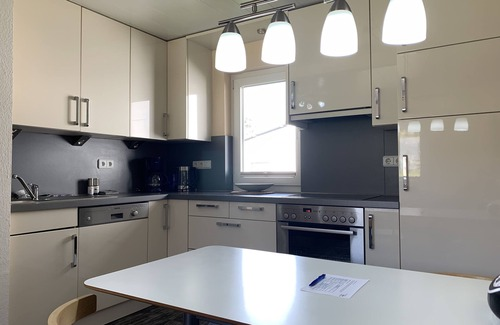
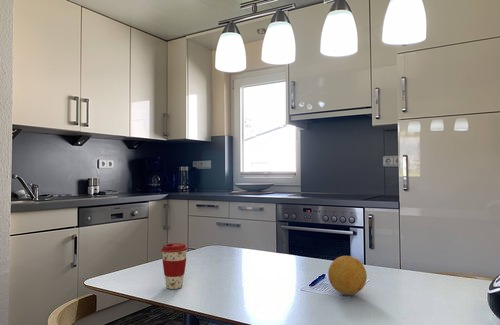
+ coffee cup (174, 265)
+ fruit (347, 274)
